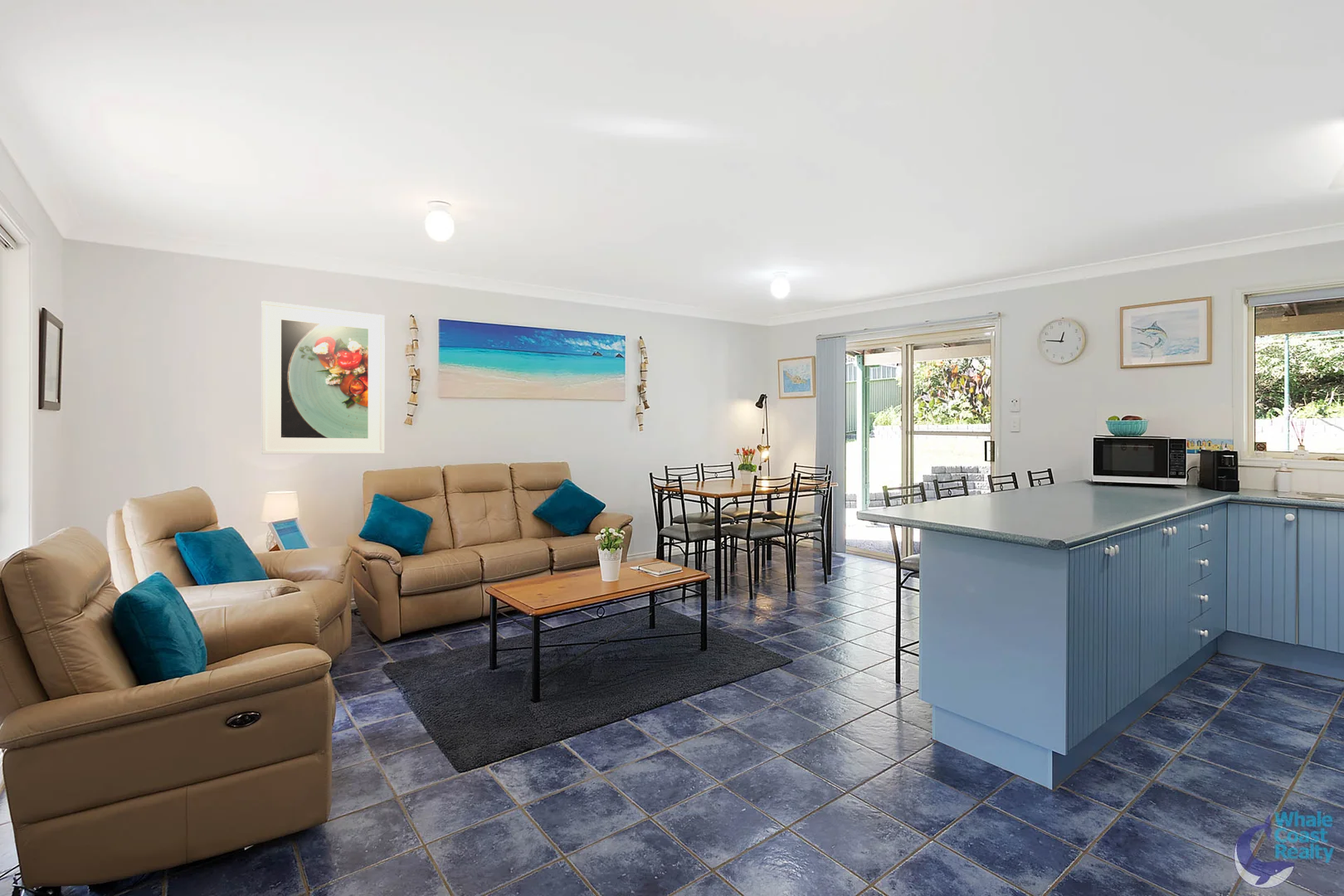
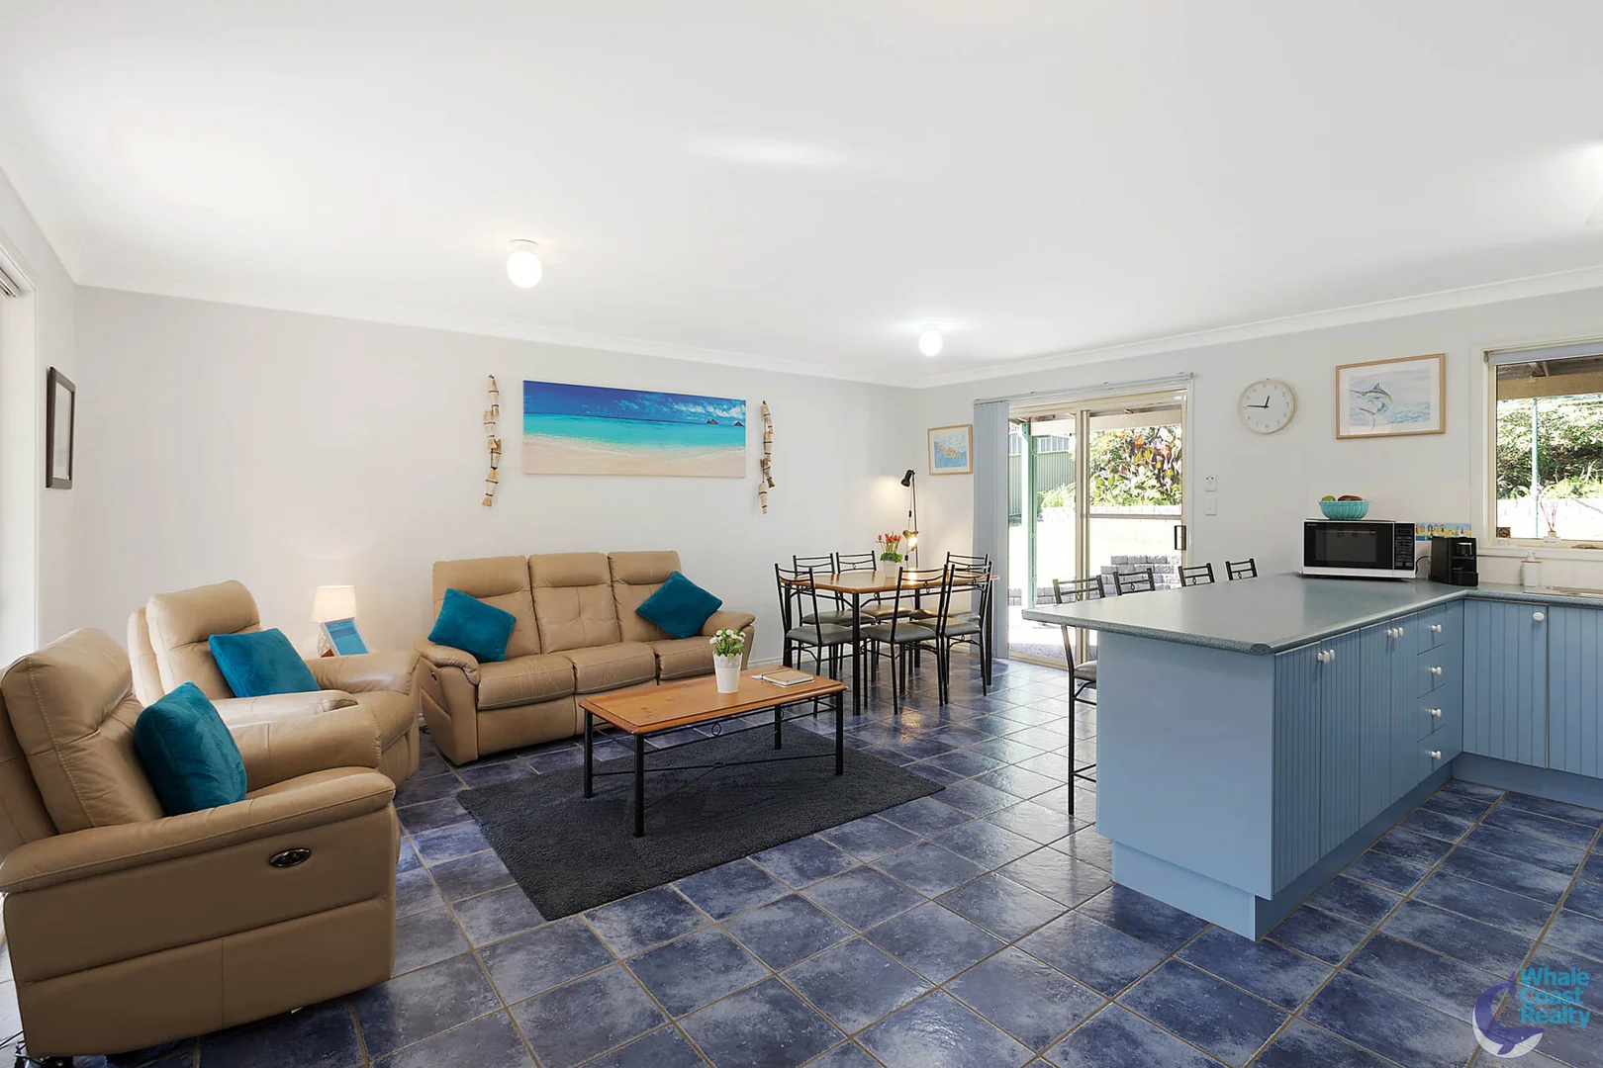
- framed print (326, 381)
